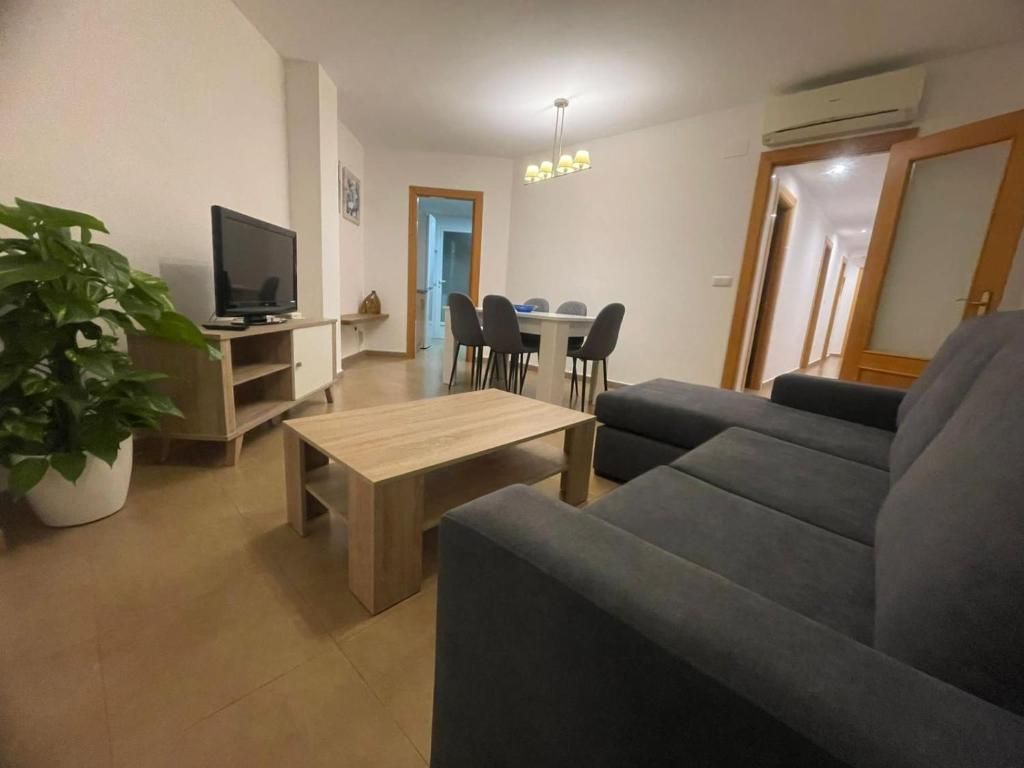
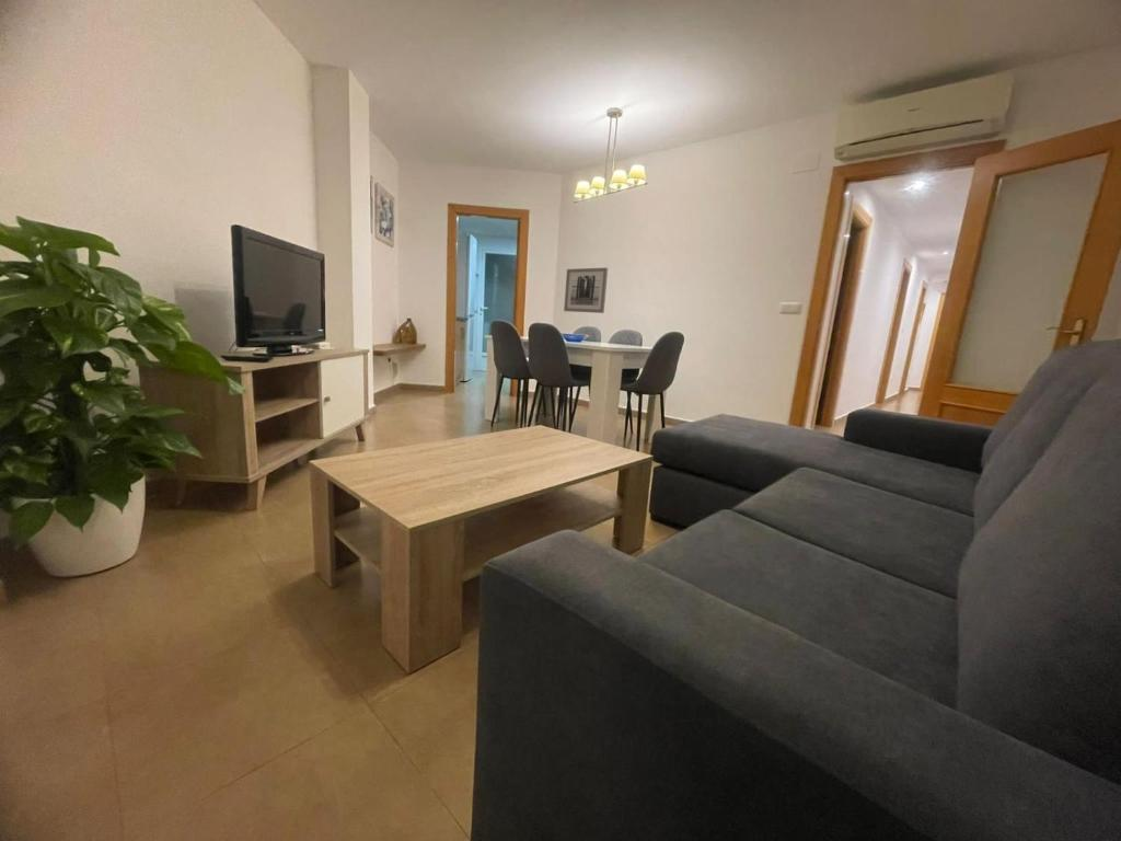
+ wall art (585, 290)
